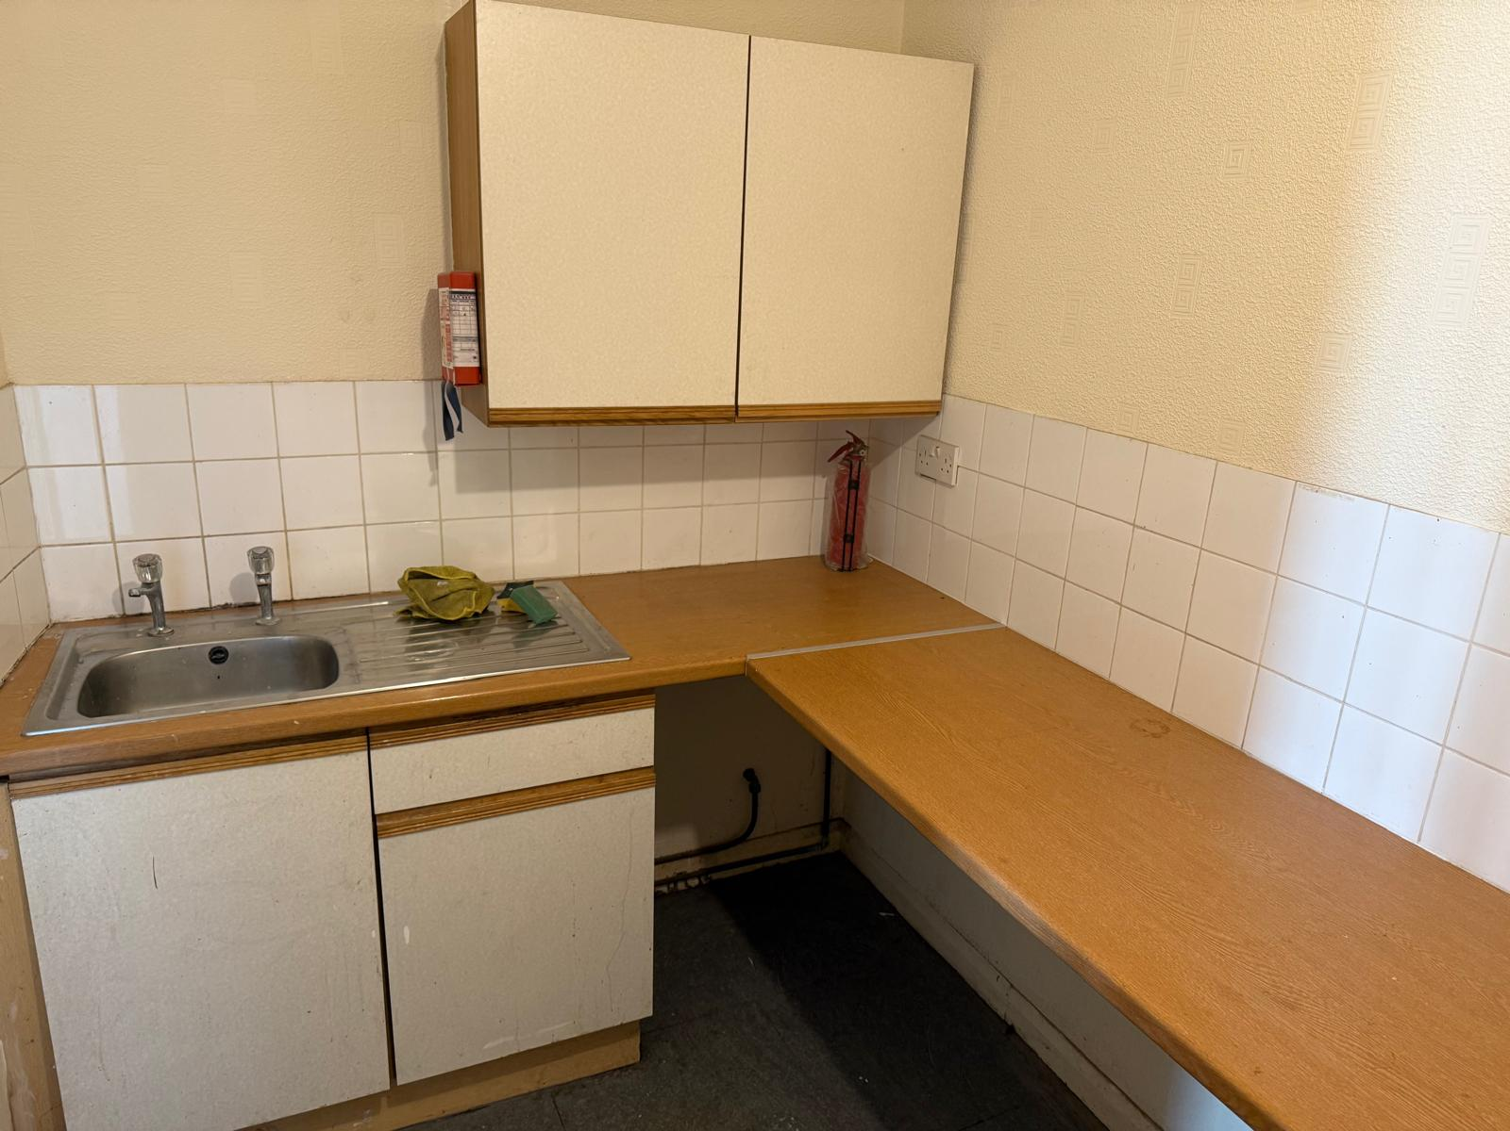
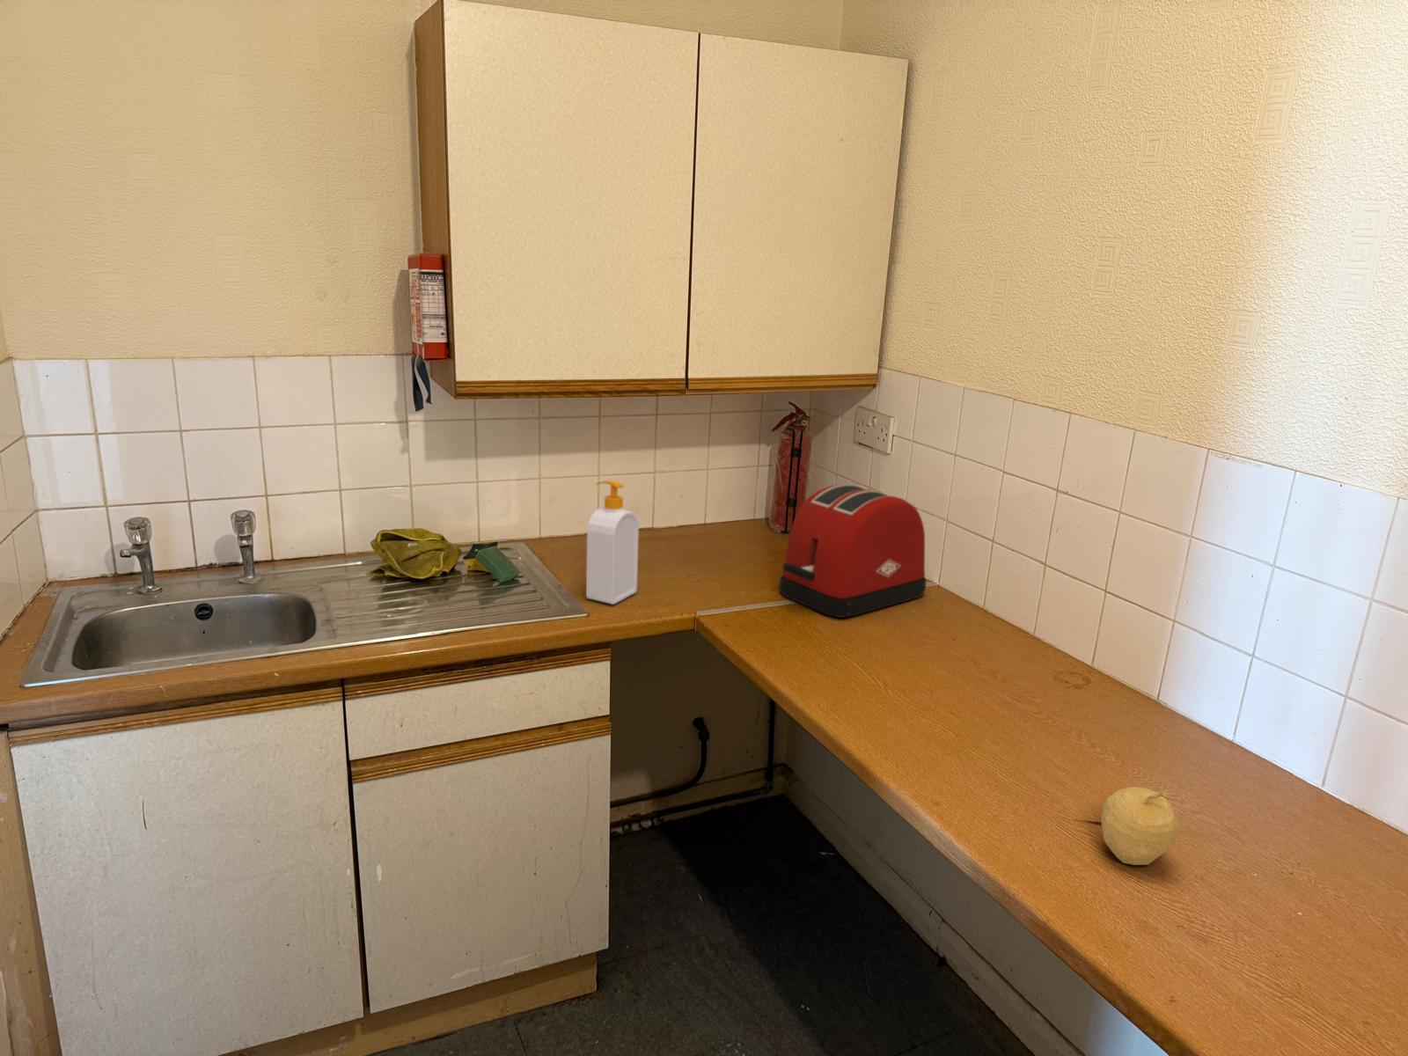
+ fruit (1139, 820)
+ soap bottle (611, 539)
+ toaster (856, 542)
